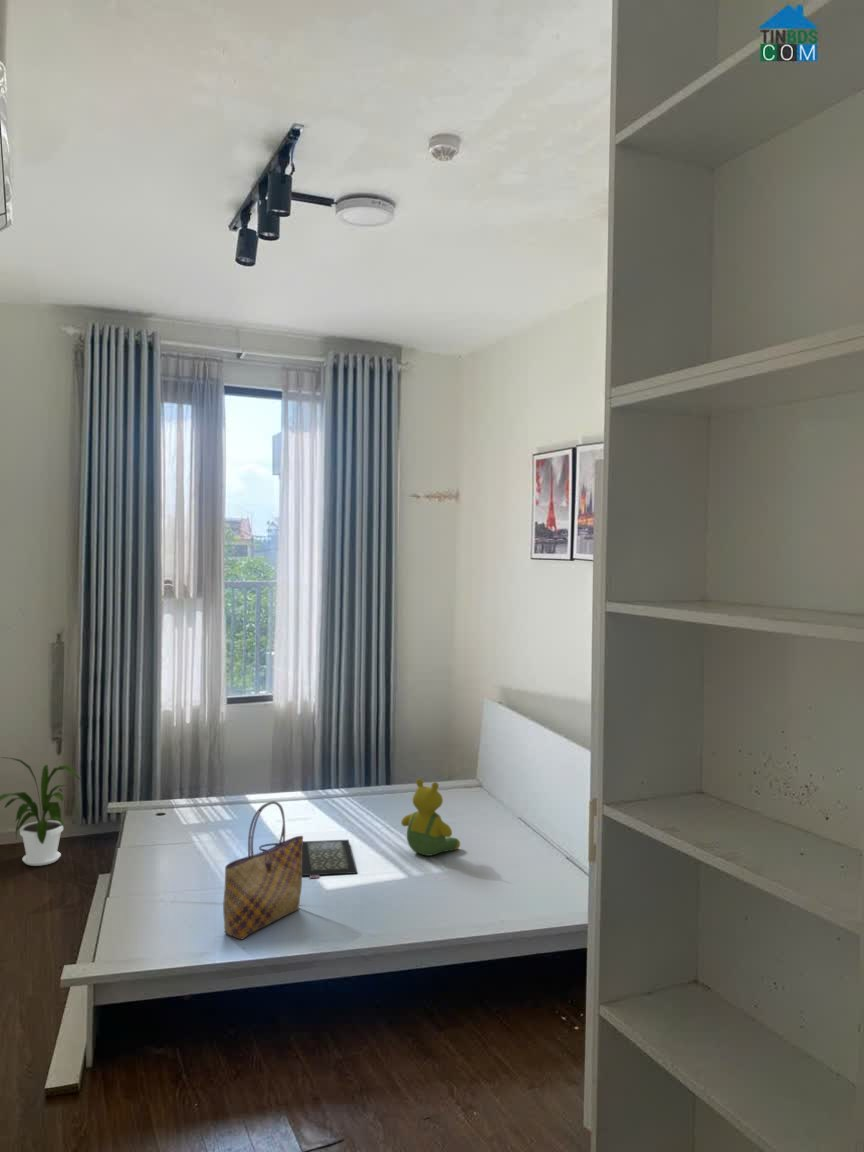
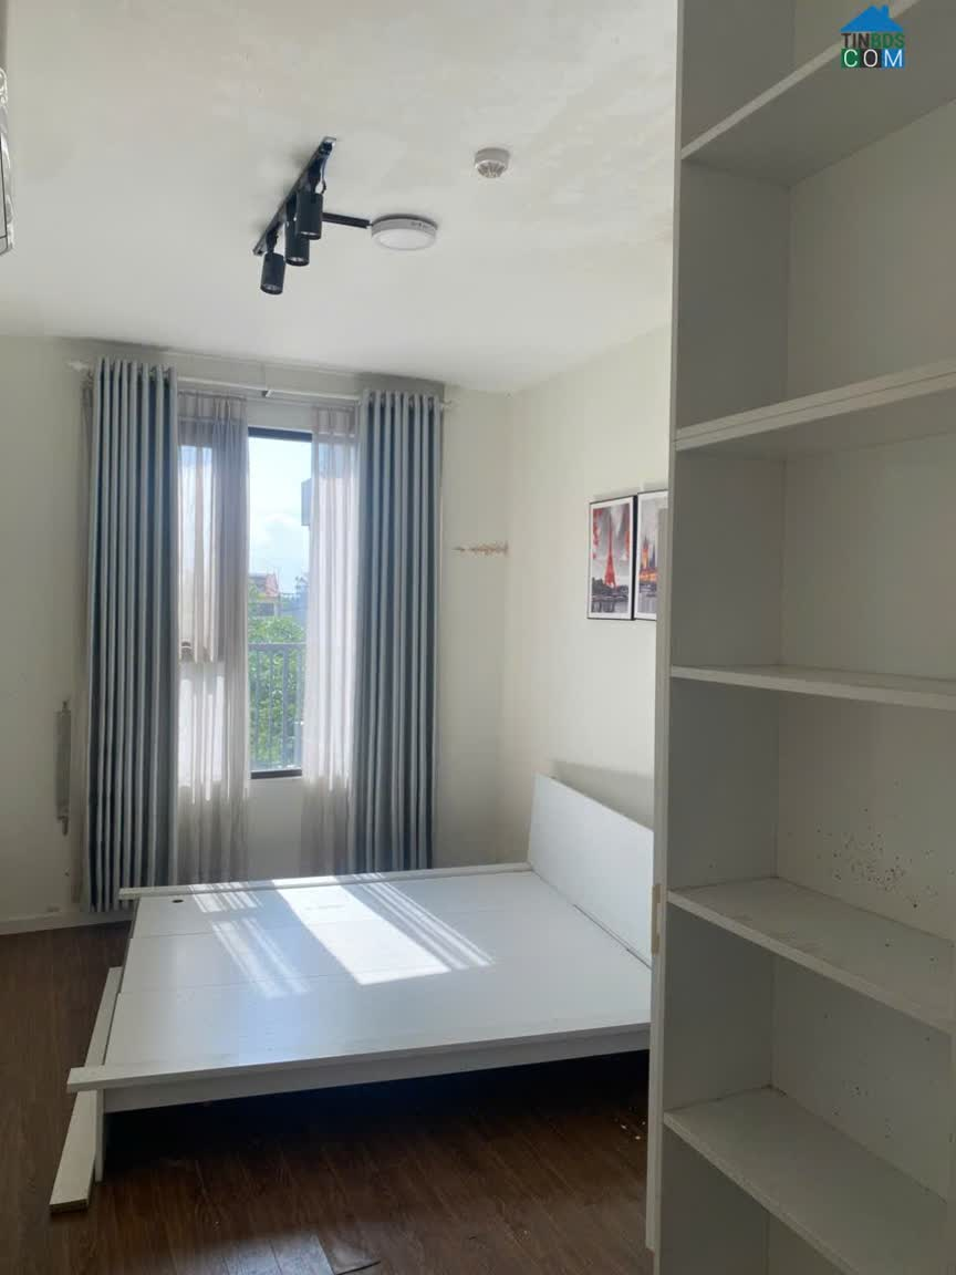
- teddy bear (432, 814)
- tote bag (264, 861)
- house plant (37, 808)
- clutch bag (323, 854)
